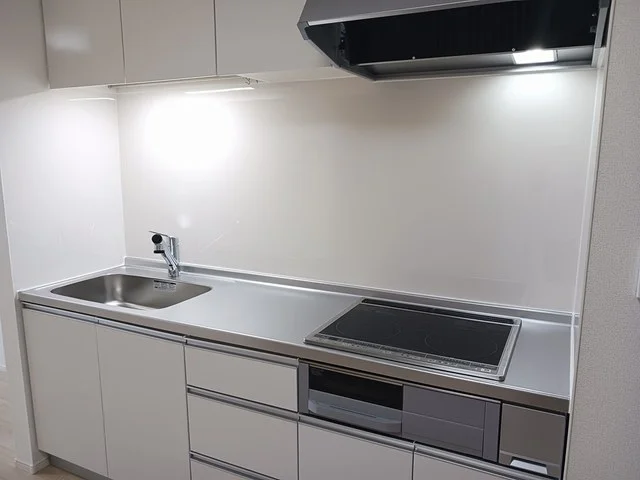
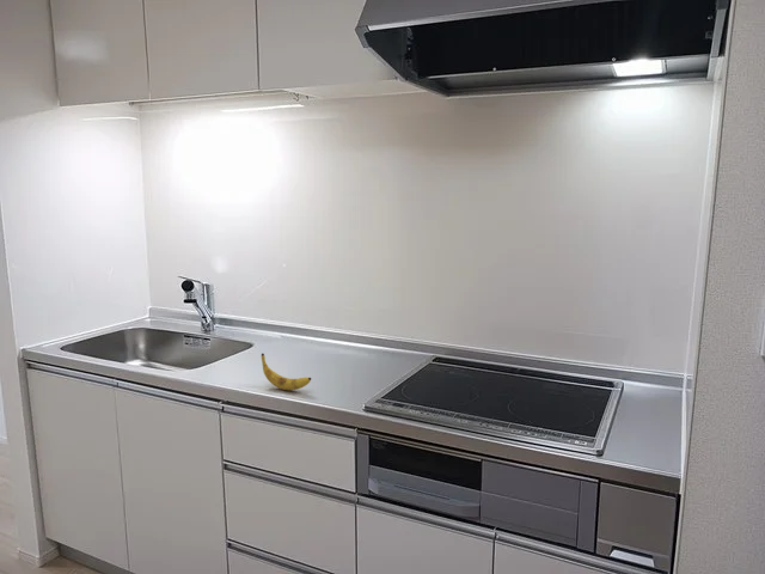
+ banana (283, 377)
